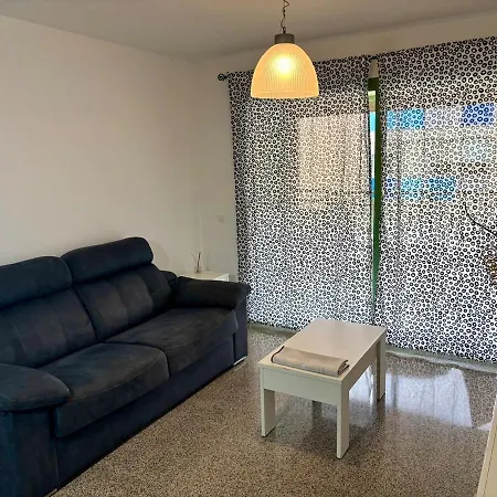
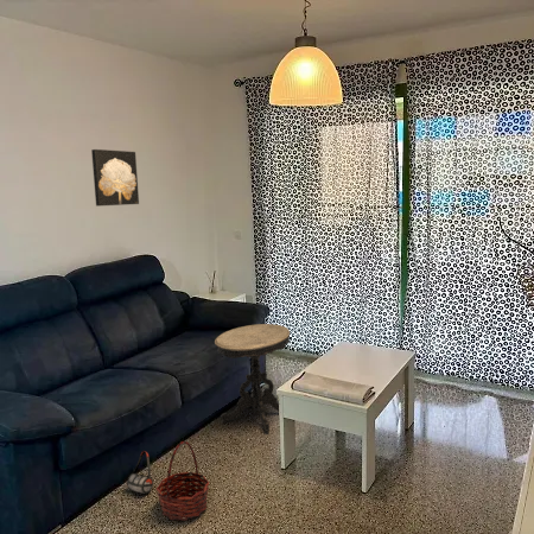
+ wall art (115, 178)
+ bag (128, 481)
+ basket (182, 475)
+ side table (254, 376)
